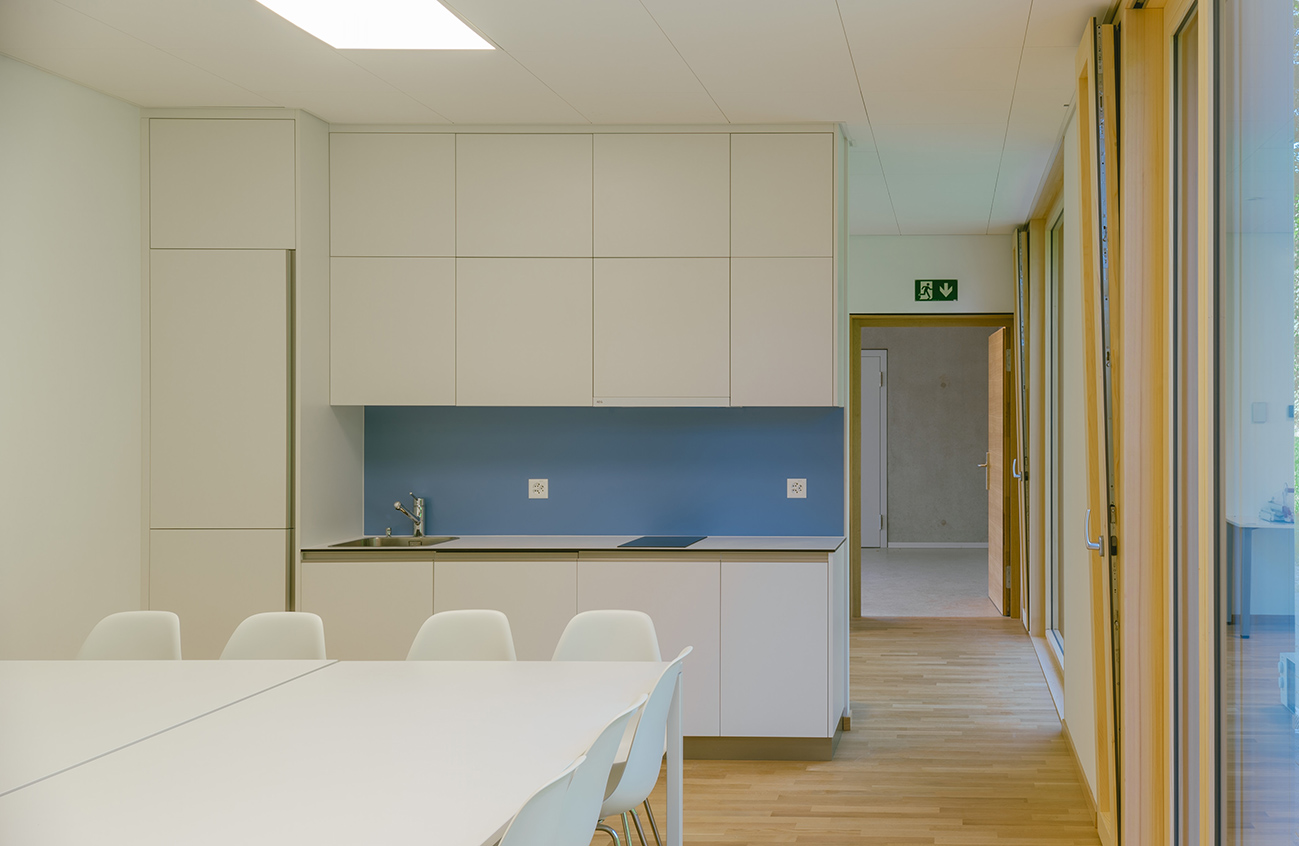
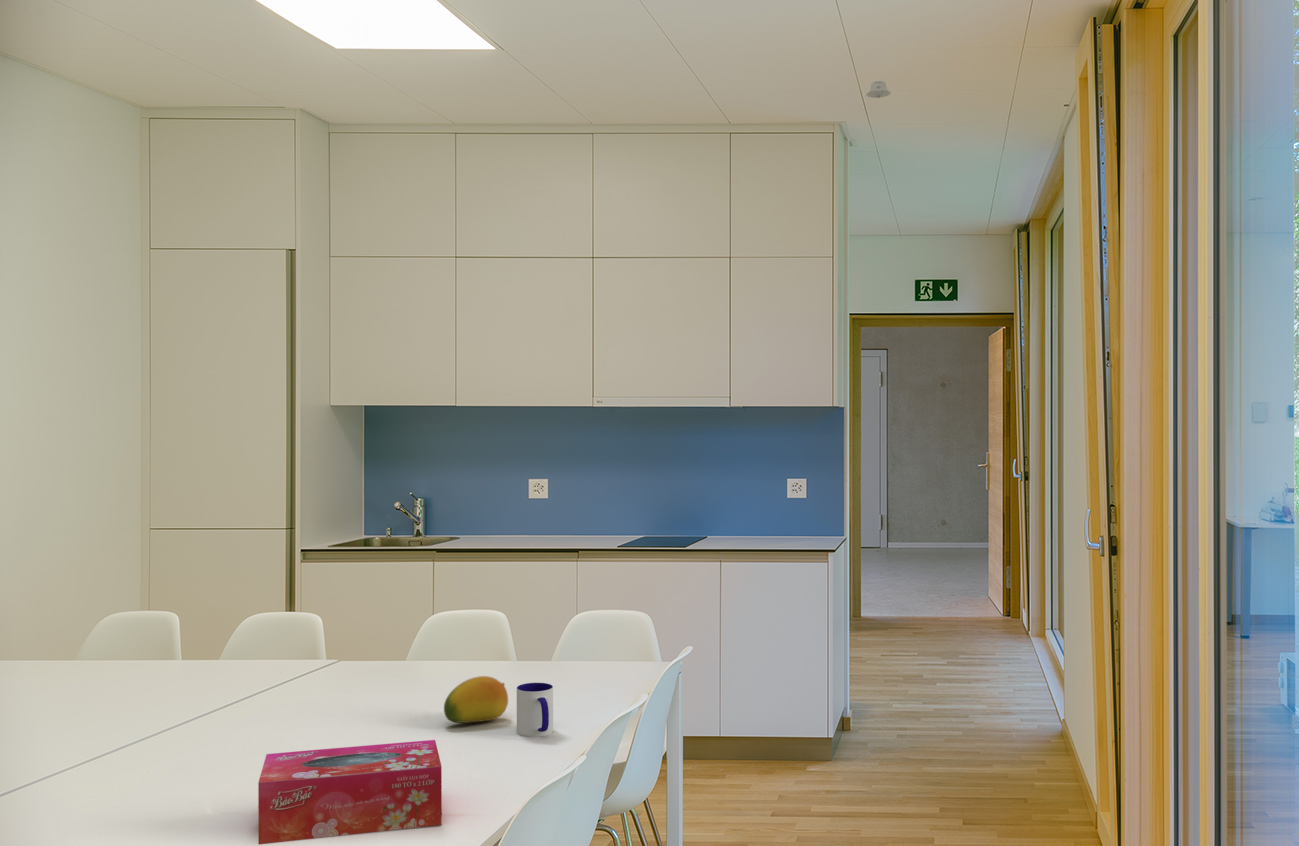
+ recessed light (878, 89)
+ tissue box (352, 788)
+ mug (537, 711)
+ fruit (475, 699)
